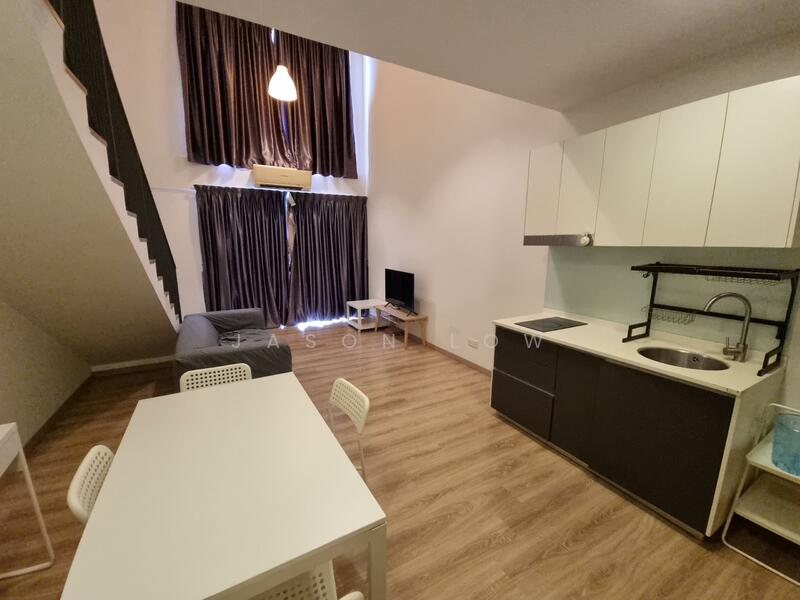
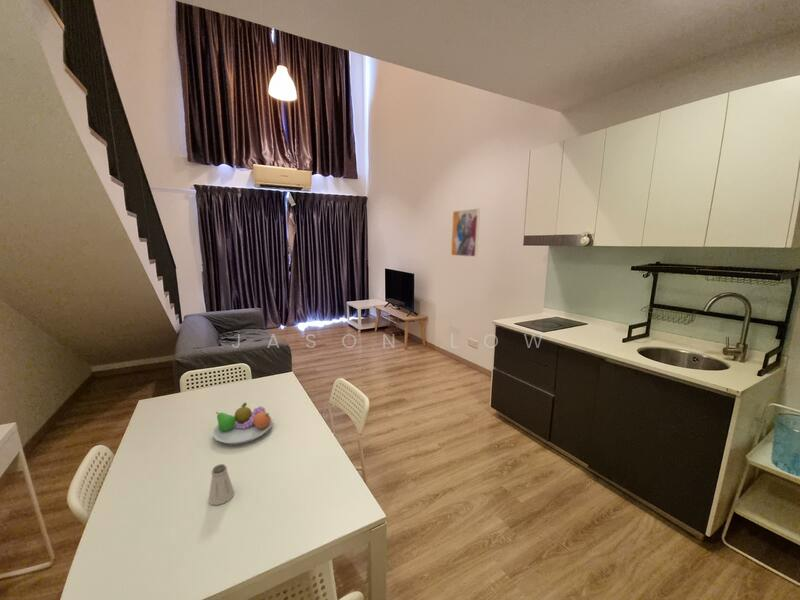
+ fruit bowl (241, 421)
+ wall art (464, 233)
+ saltshaker (220, 482)
